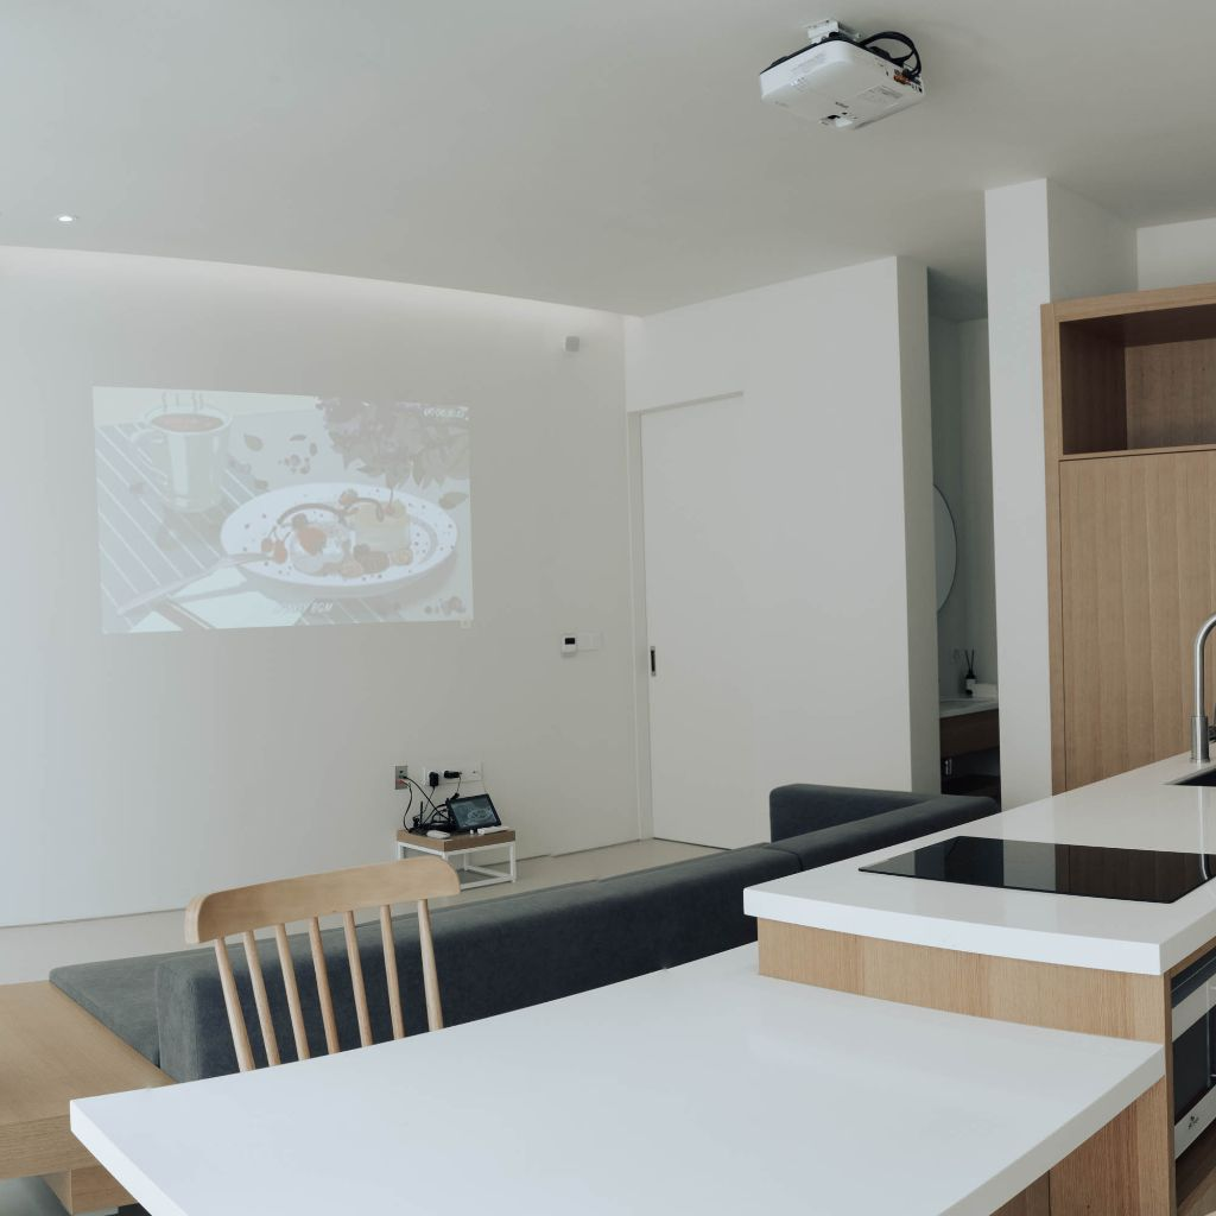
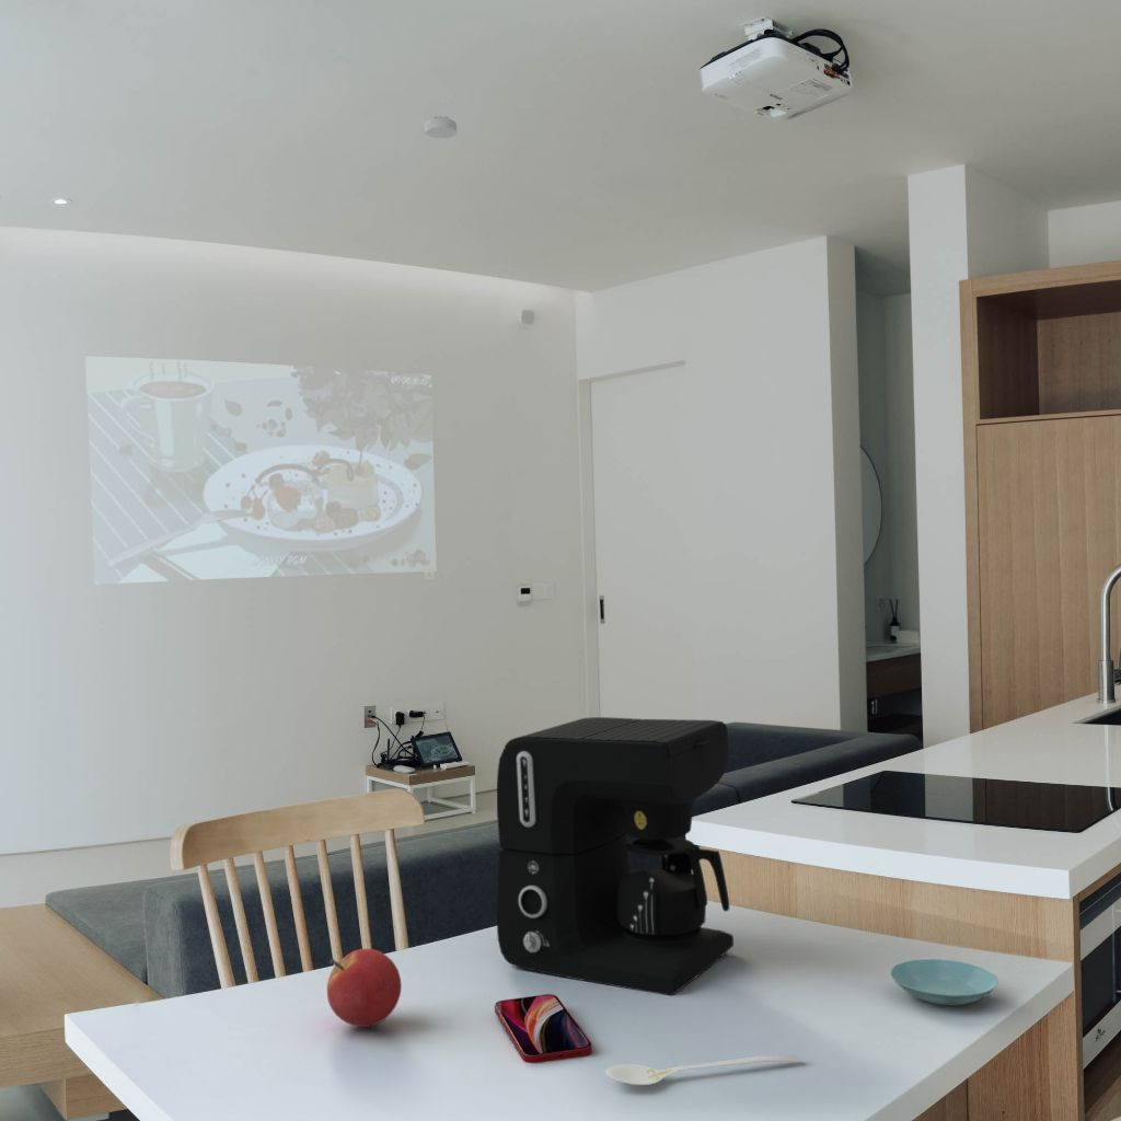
+ stirrer (704, 1065)
+ coffee maker (623, 843)
+ smartphone (541, 1026)
+ smoke detector (440, 125)
+ fruit (363, 987)
+ saucer (944, 985)
